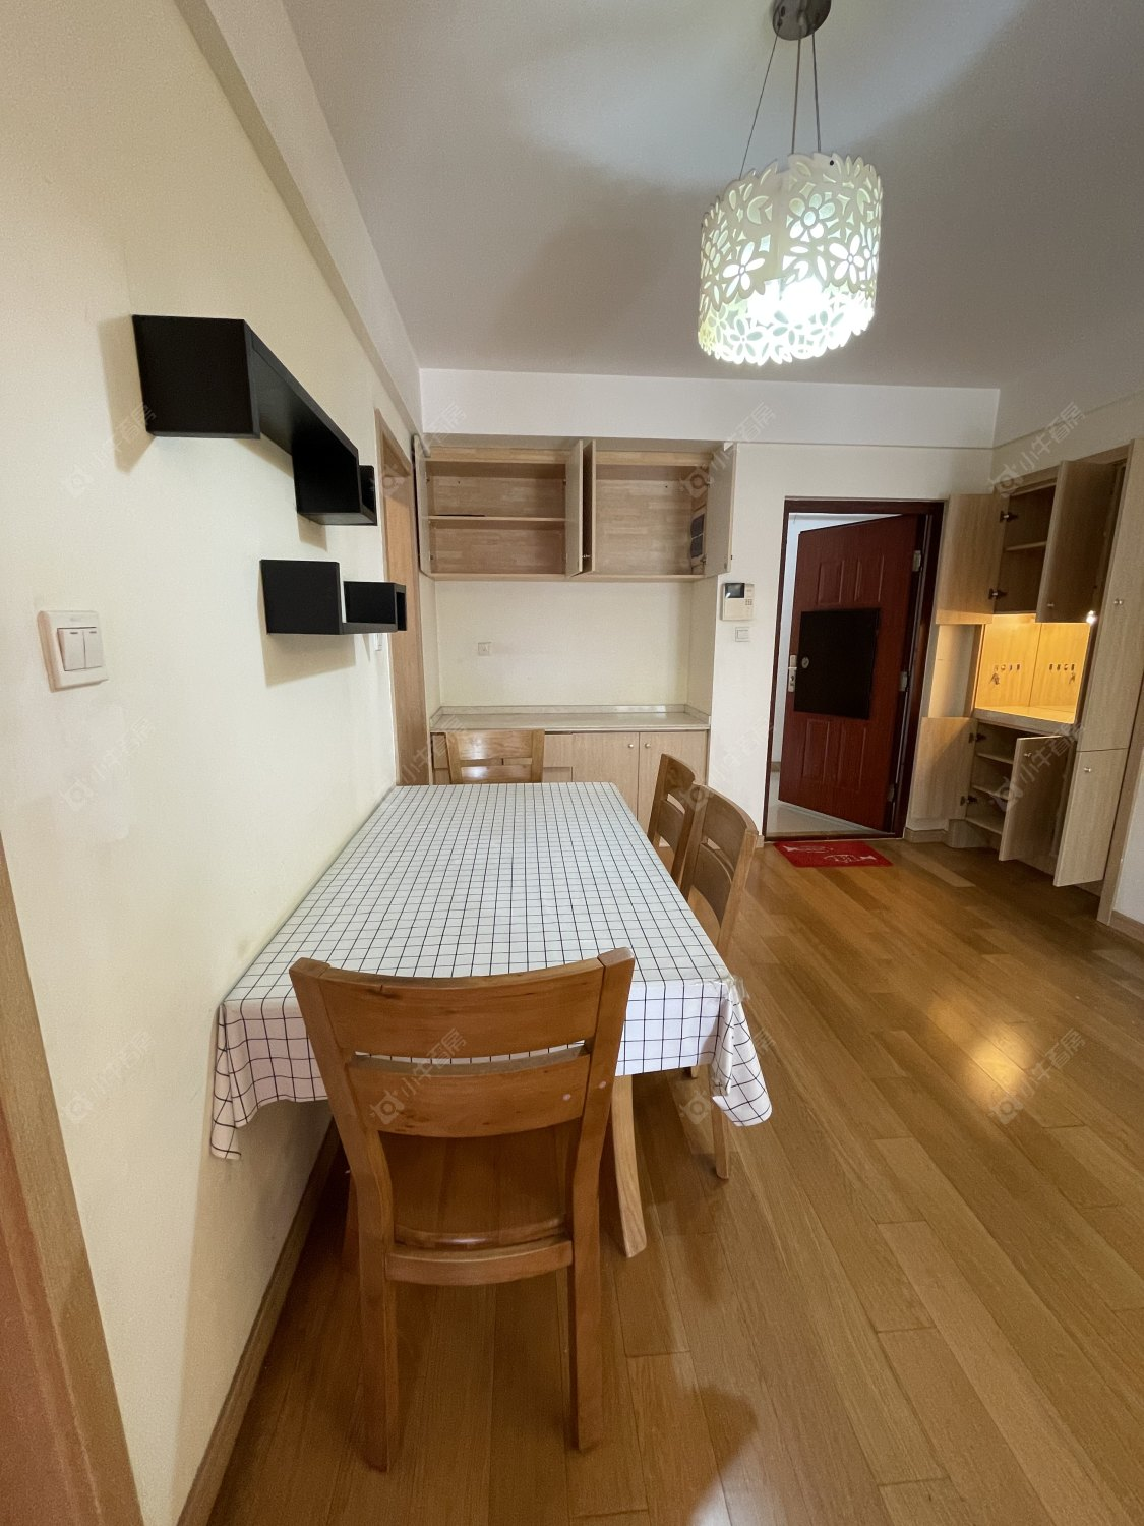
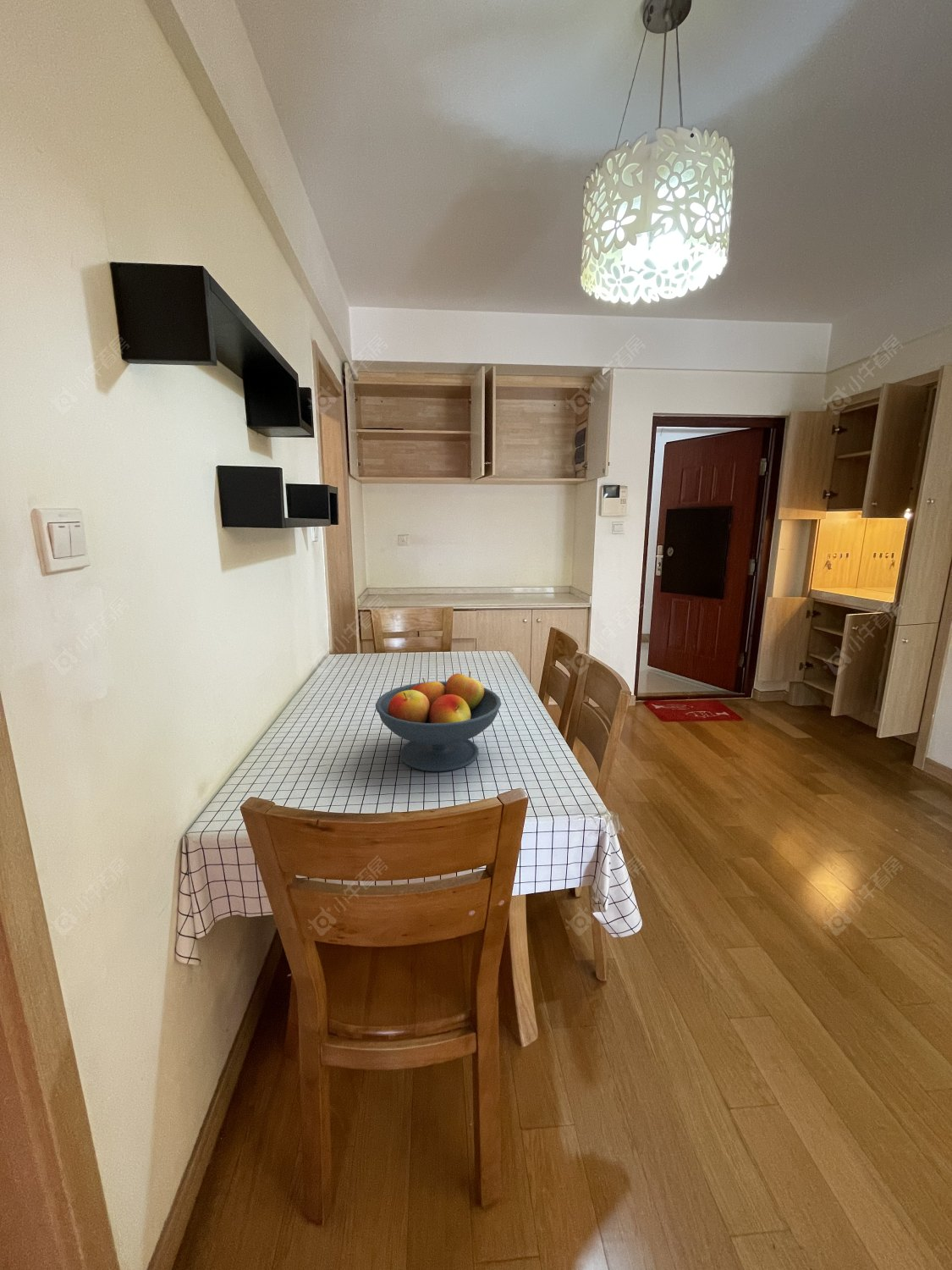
+ fruit bowl (438, 717)
